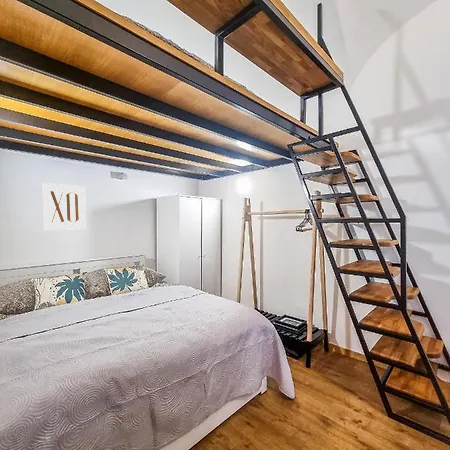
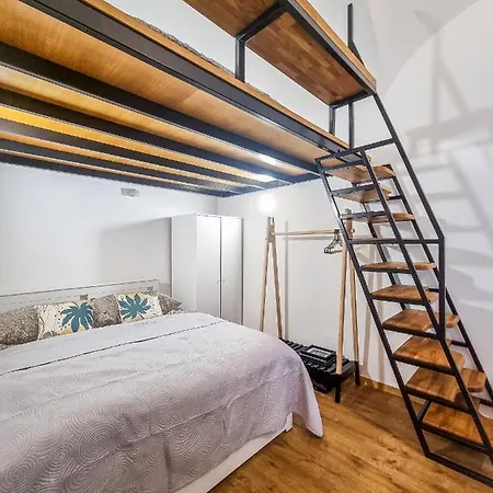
- wall art (65, 207)
